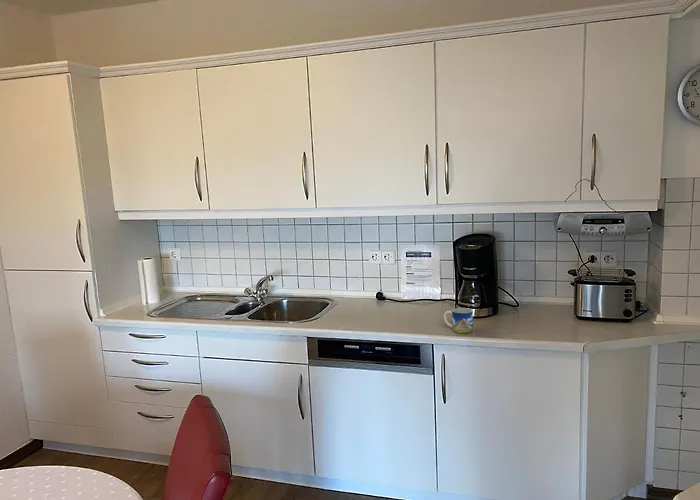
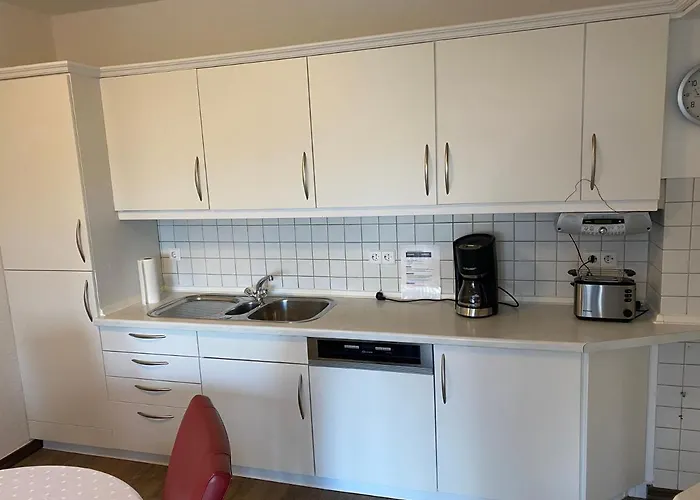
- mug (458, 320)
